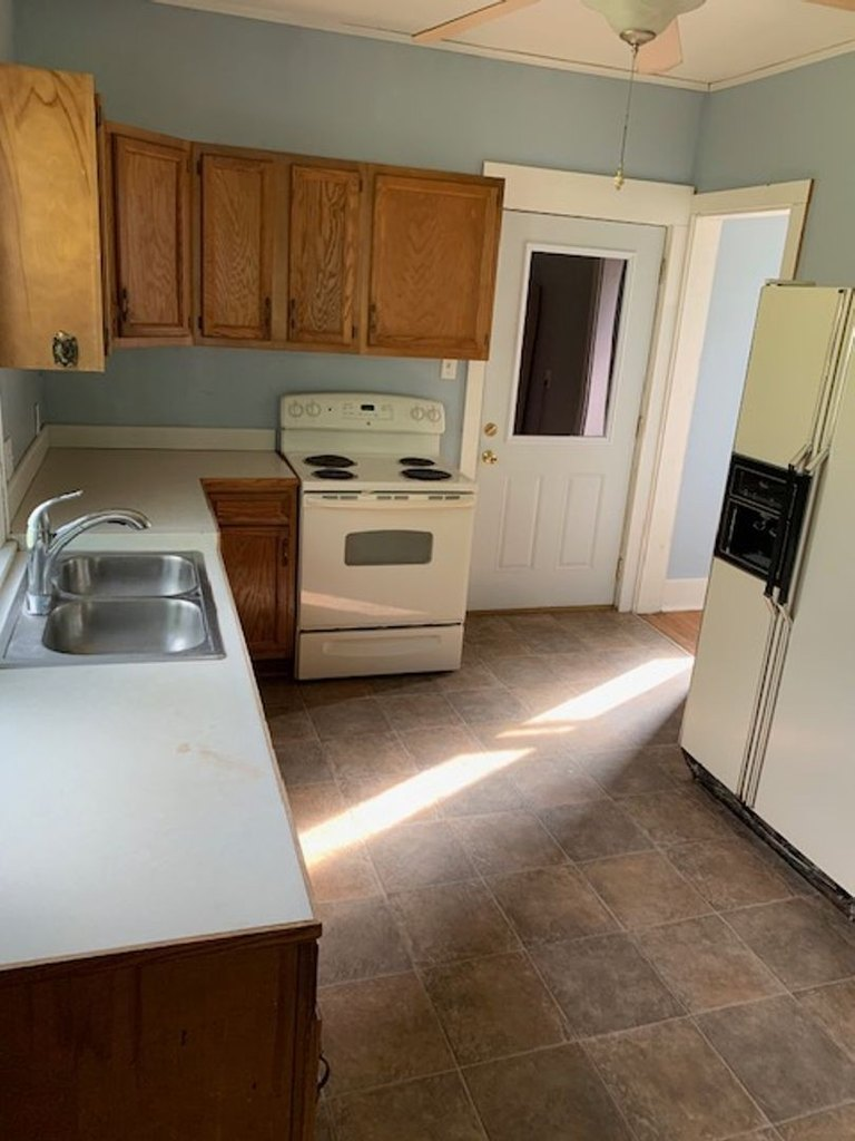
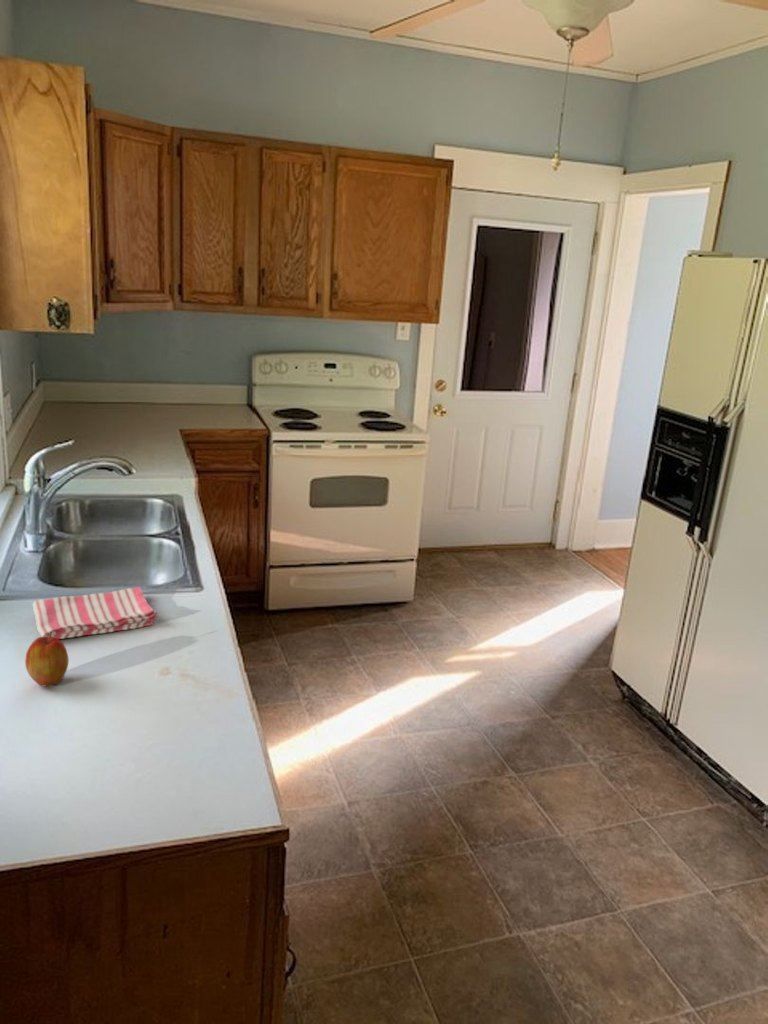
+ apple (47, 657)
+ dish towel (94, 610)
